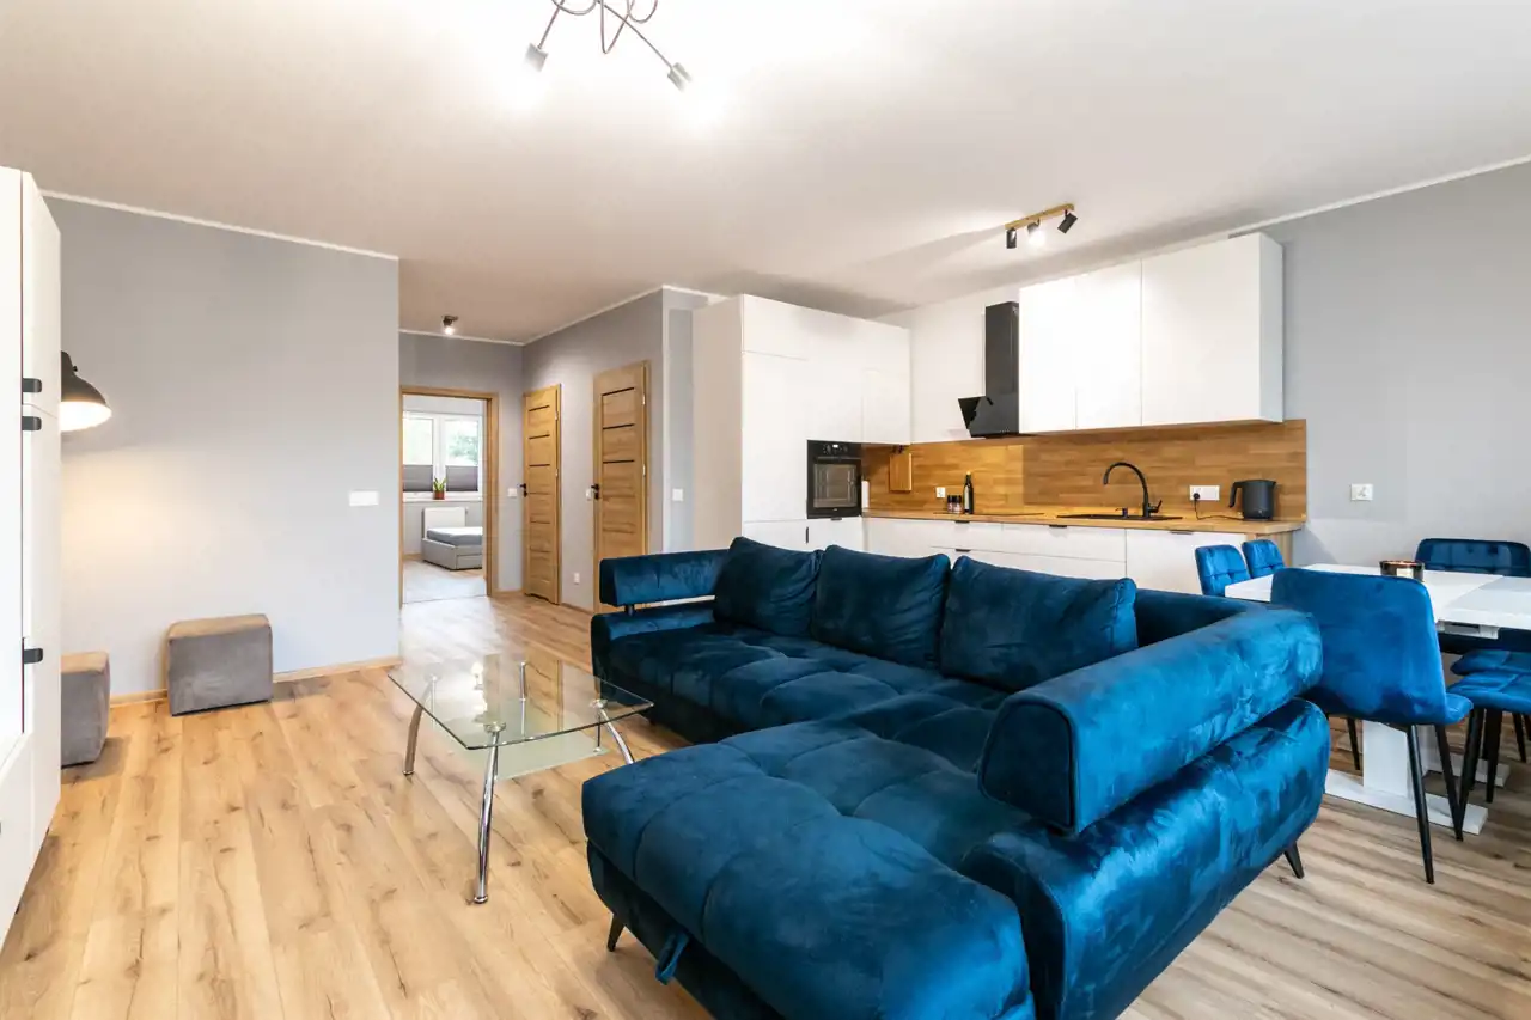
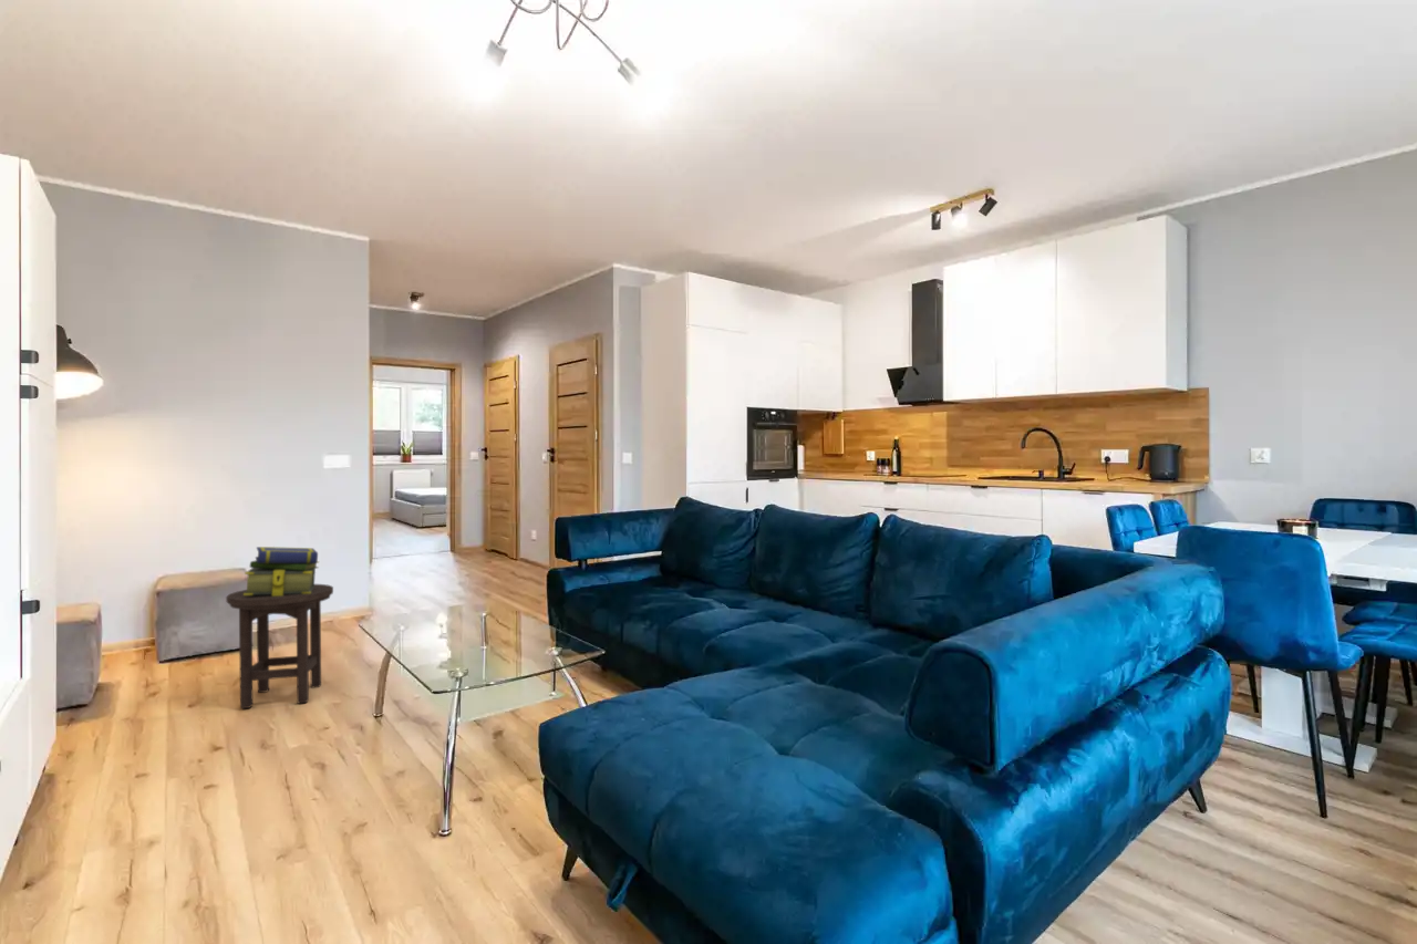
+ stack of books (283, 569)
+ stool (285, 656)
